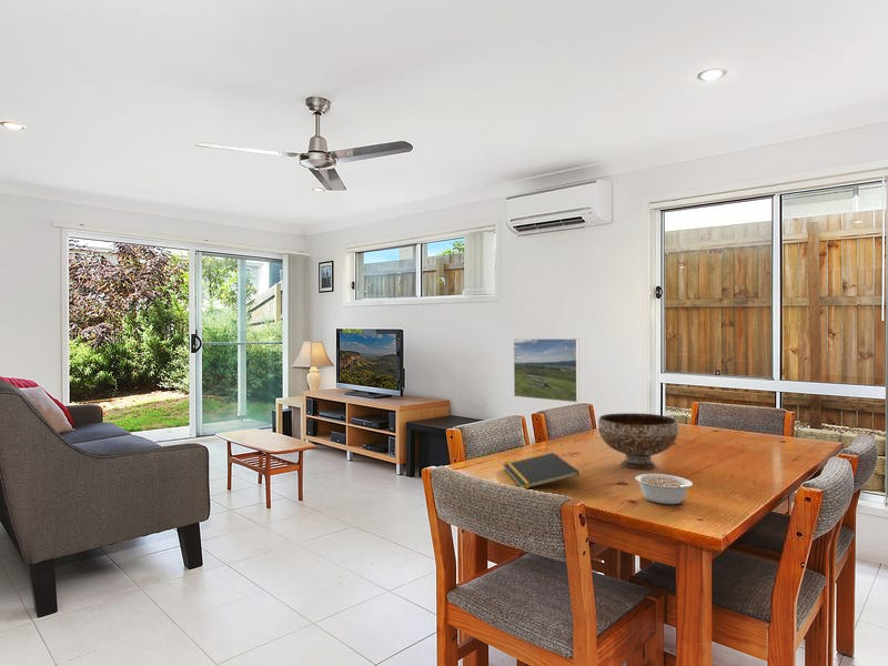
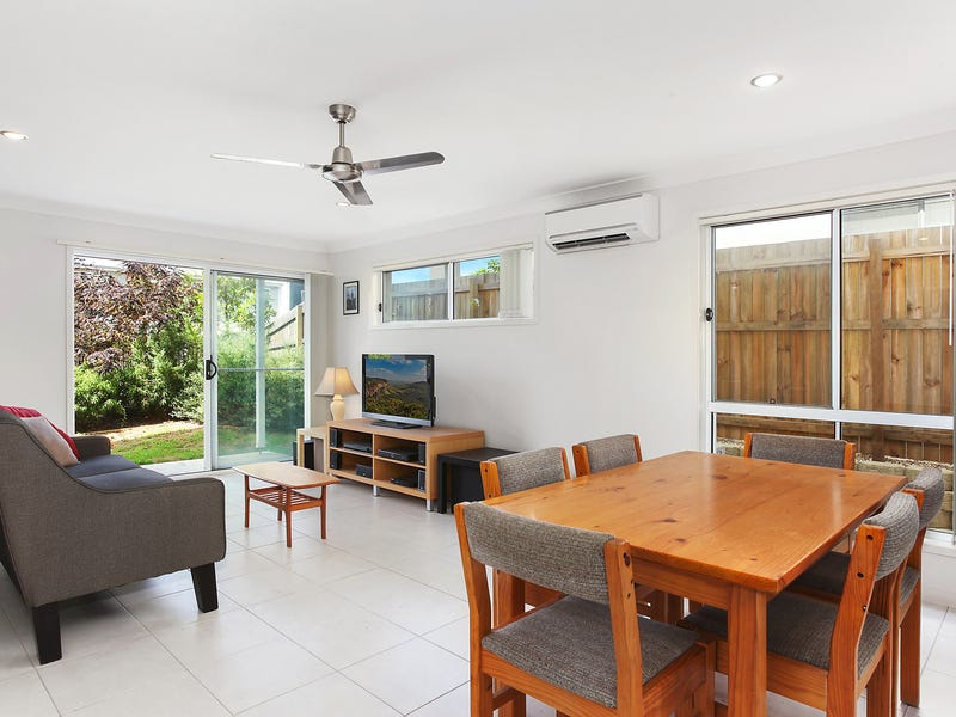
- bowl (637, 441)
- legume (665, 487)
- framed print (544, 369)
- notepad (538, 470)
